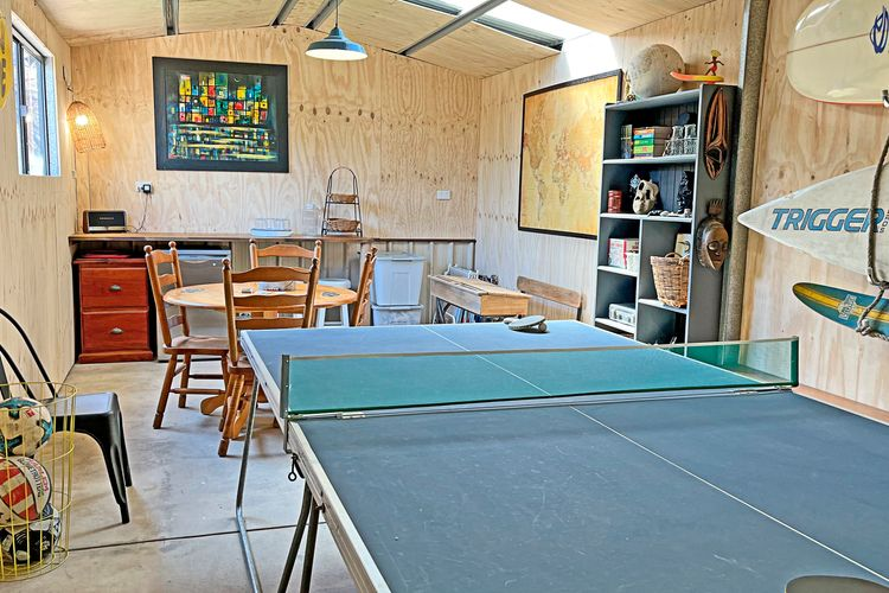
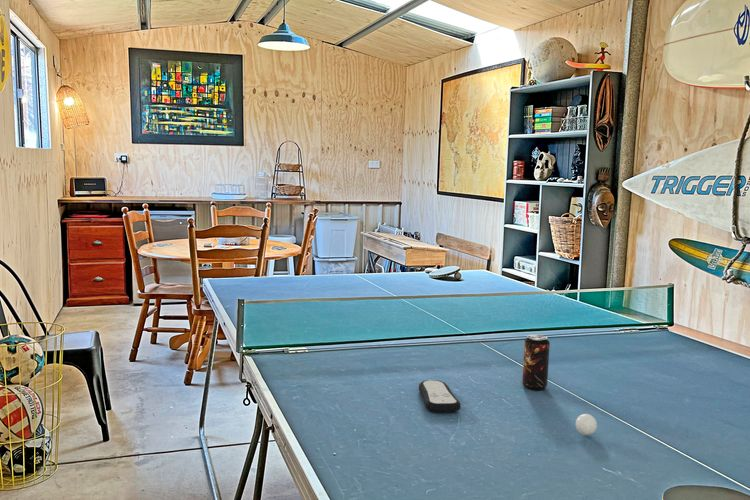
+ ping-pong ball (586, 424)
+ beverage can (535, 361)
+ remote control (437, 395)
